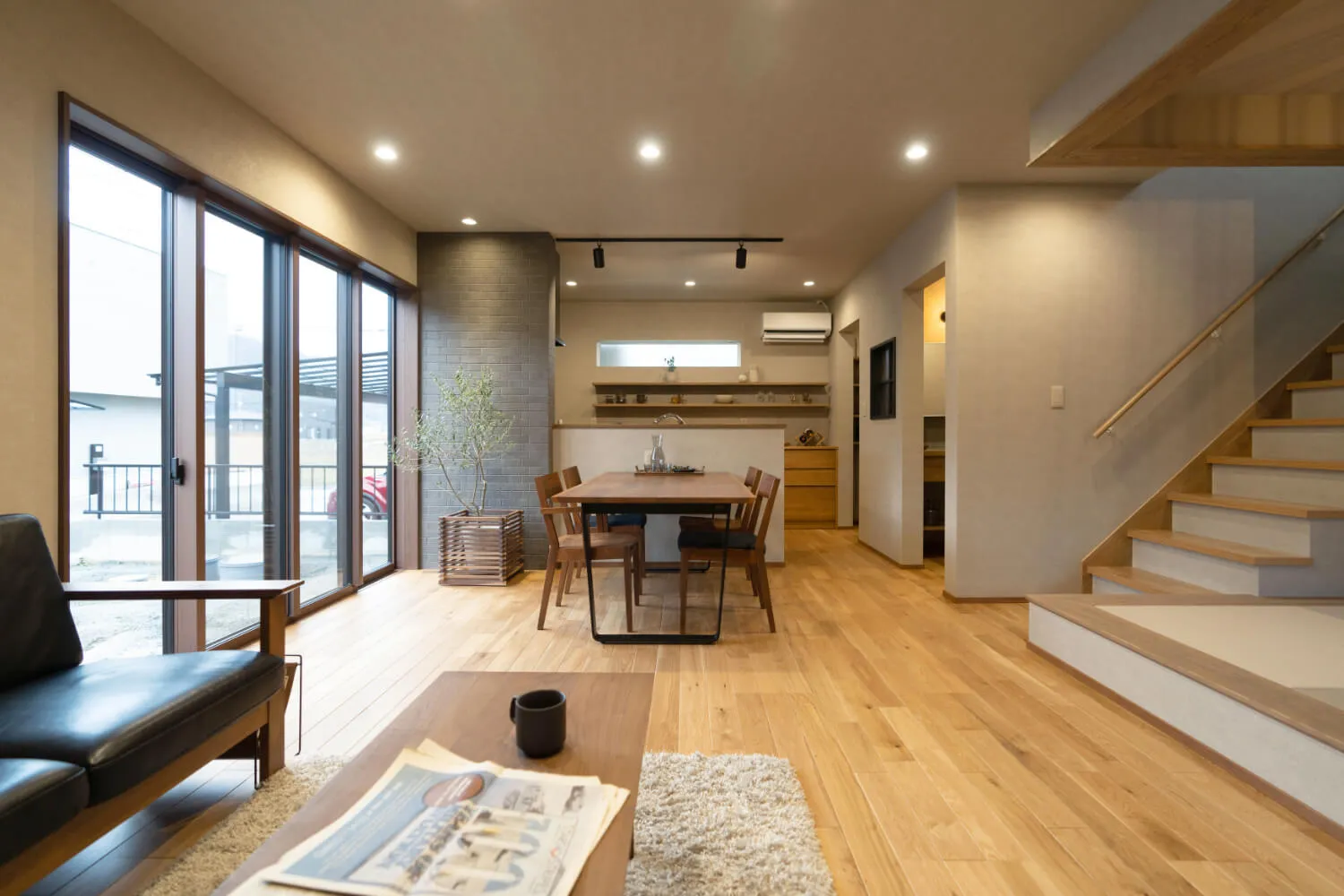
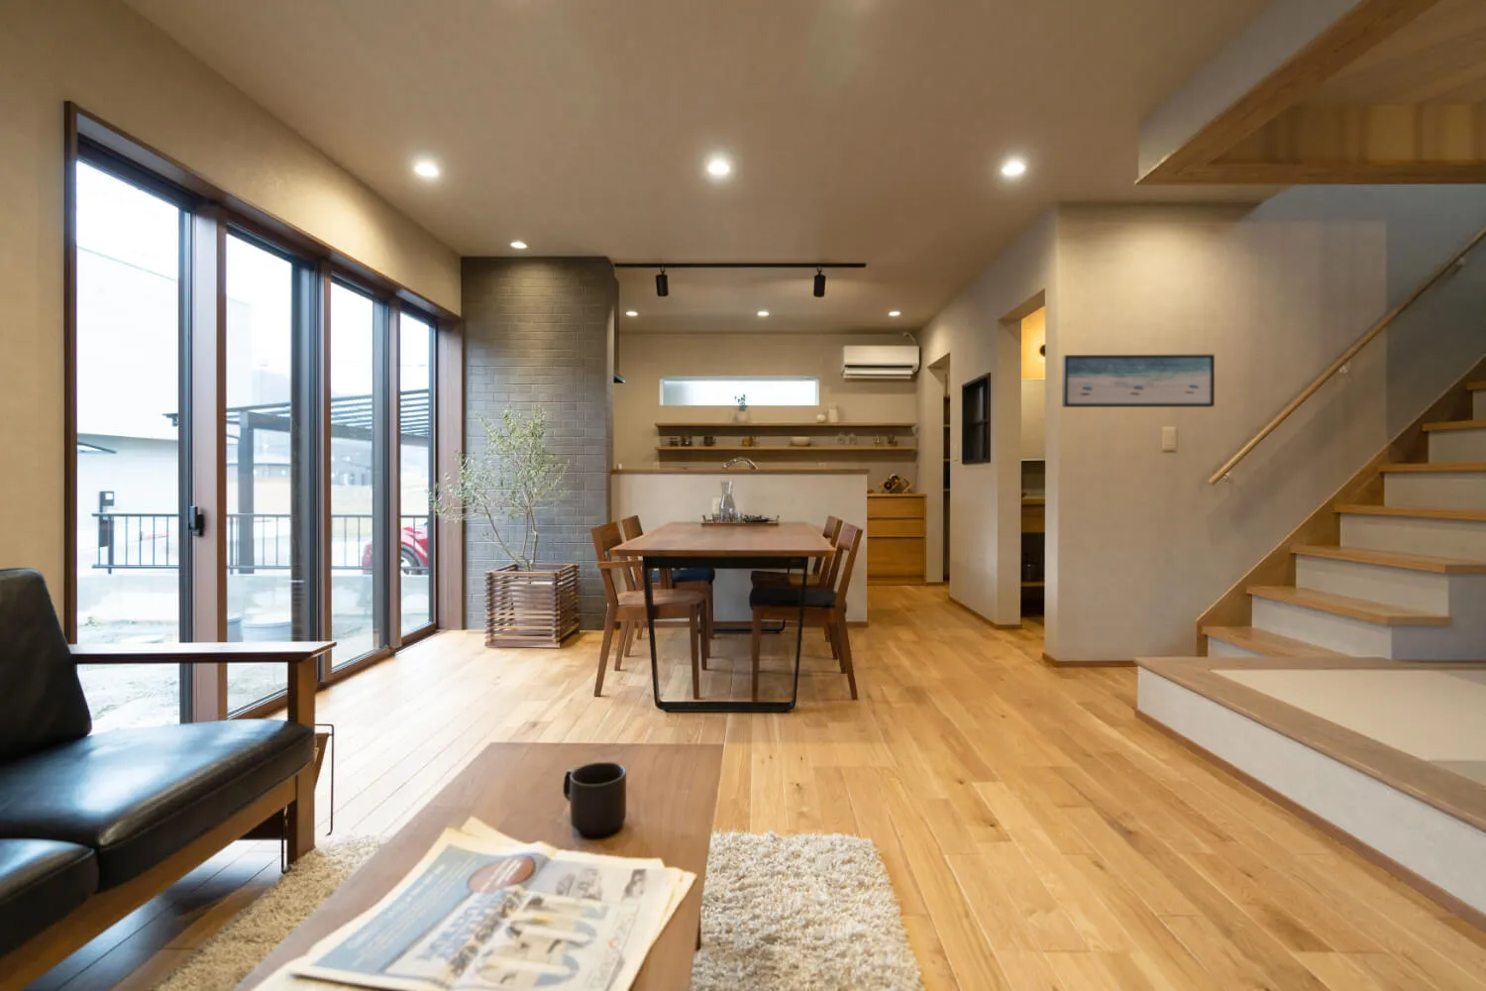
+ wall art (1138, 380)
